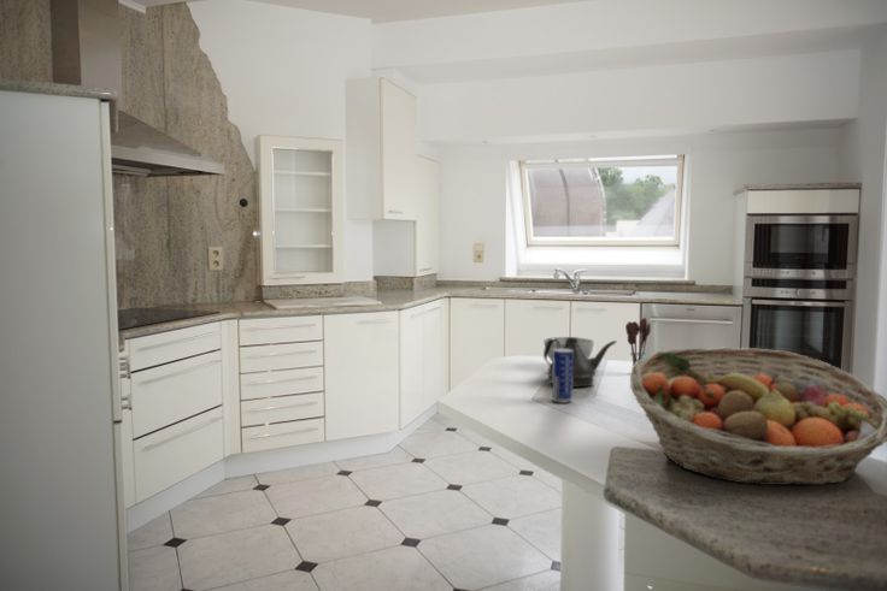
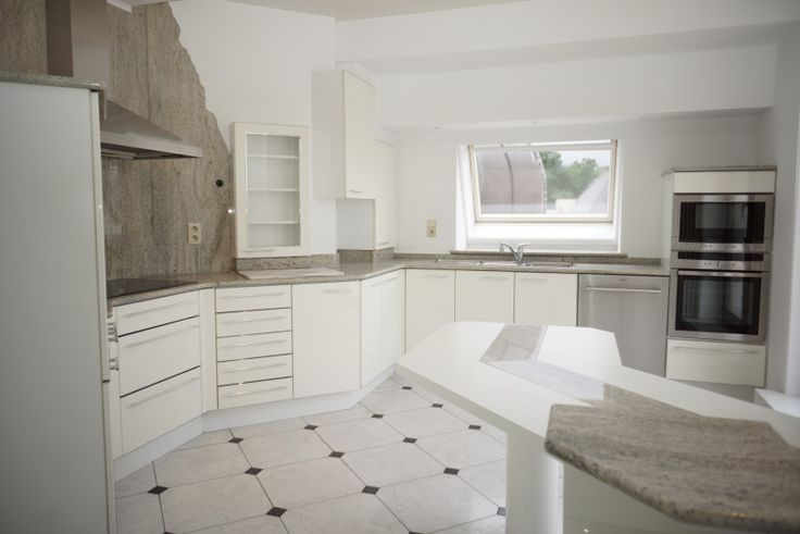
- utensil holder (635, 345)
- fruit basket (753, 409)
- beverage can (562, 374)
- teapot (580, 360)
- bowl (562, 347)
